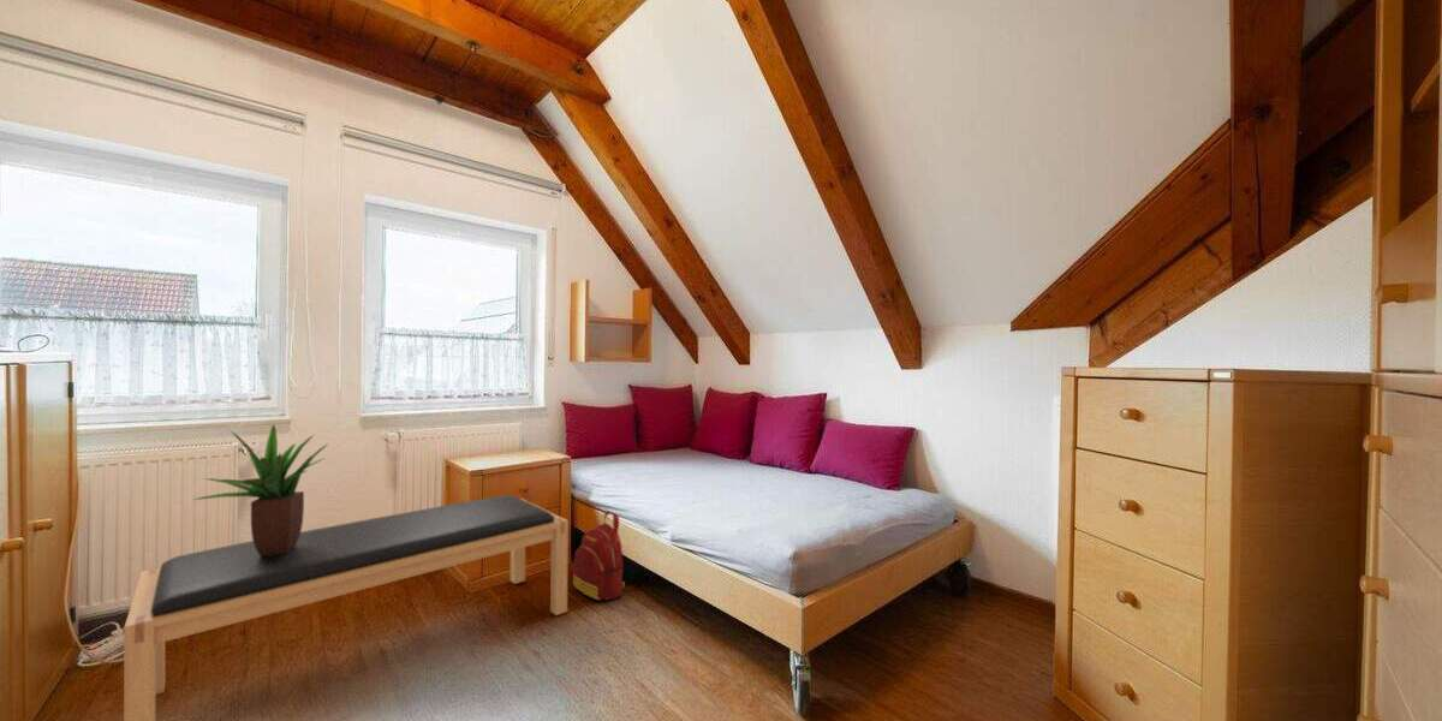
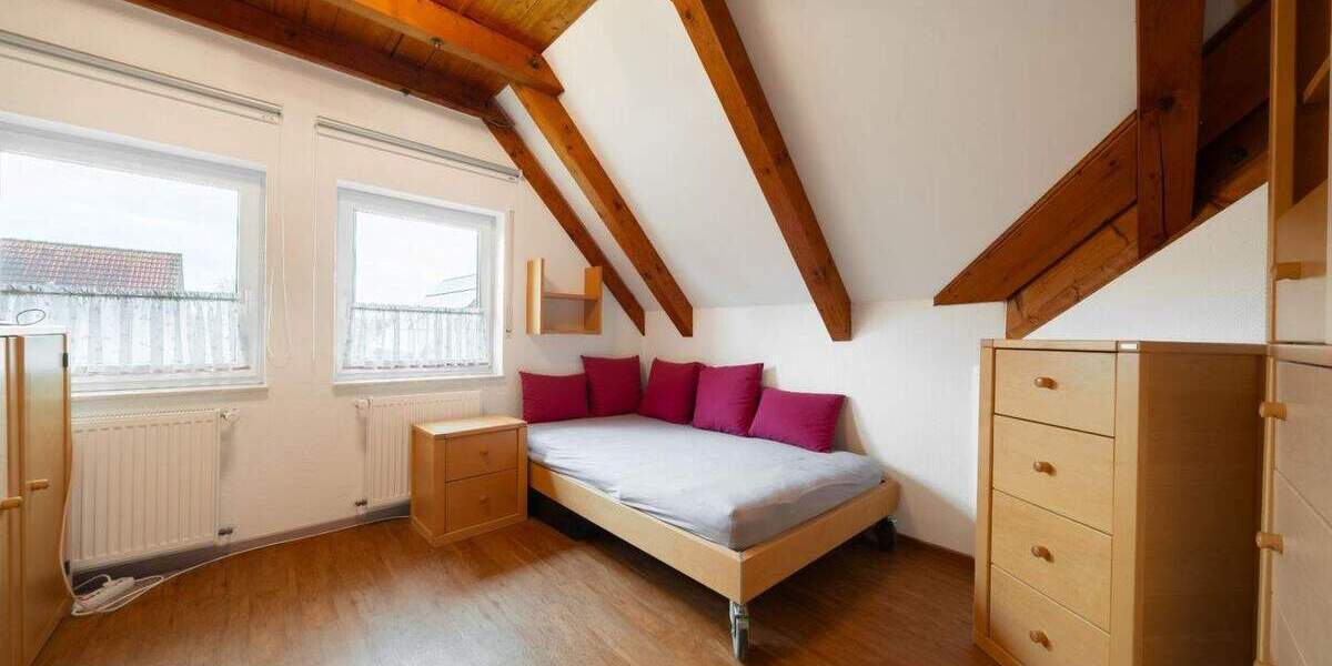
- bench (385, 583)
- backpack (598, 553)
- potted plant (266, 490)
